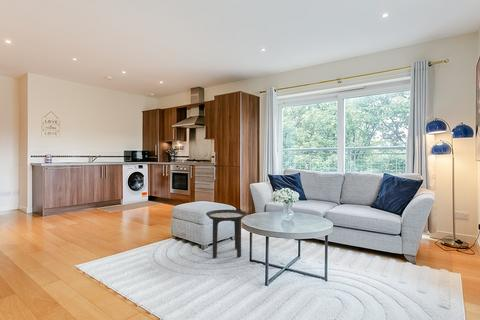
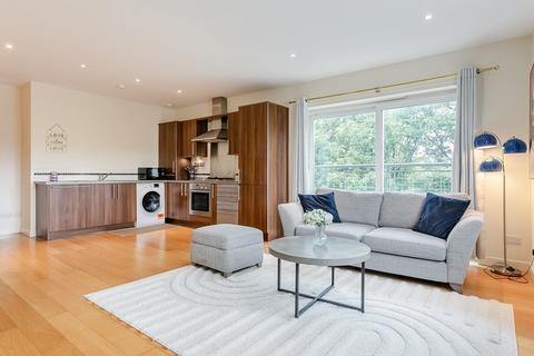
- side table (217, 232)
